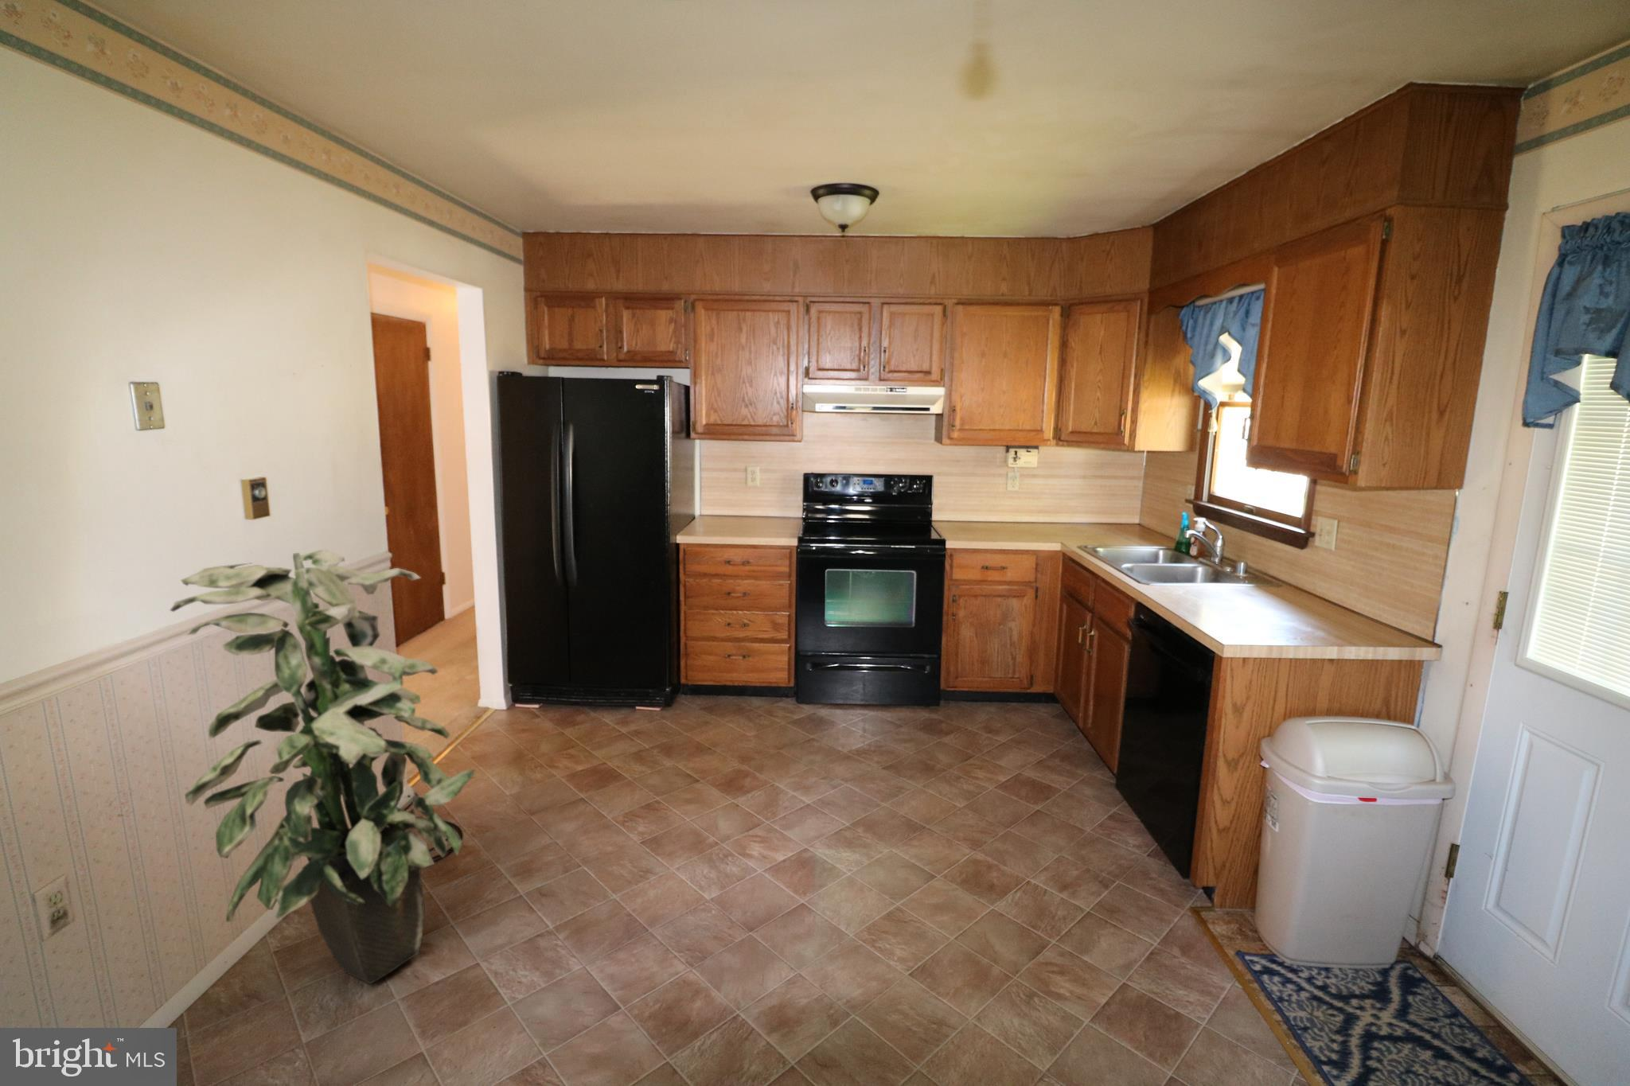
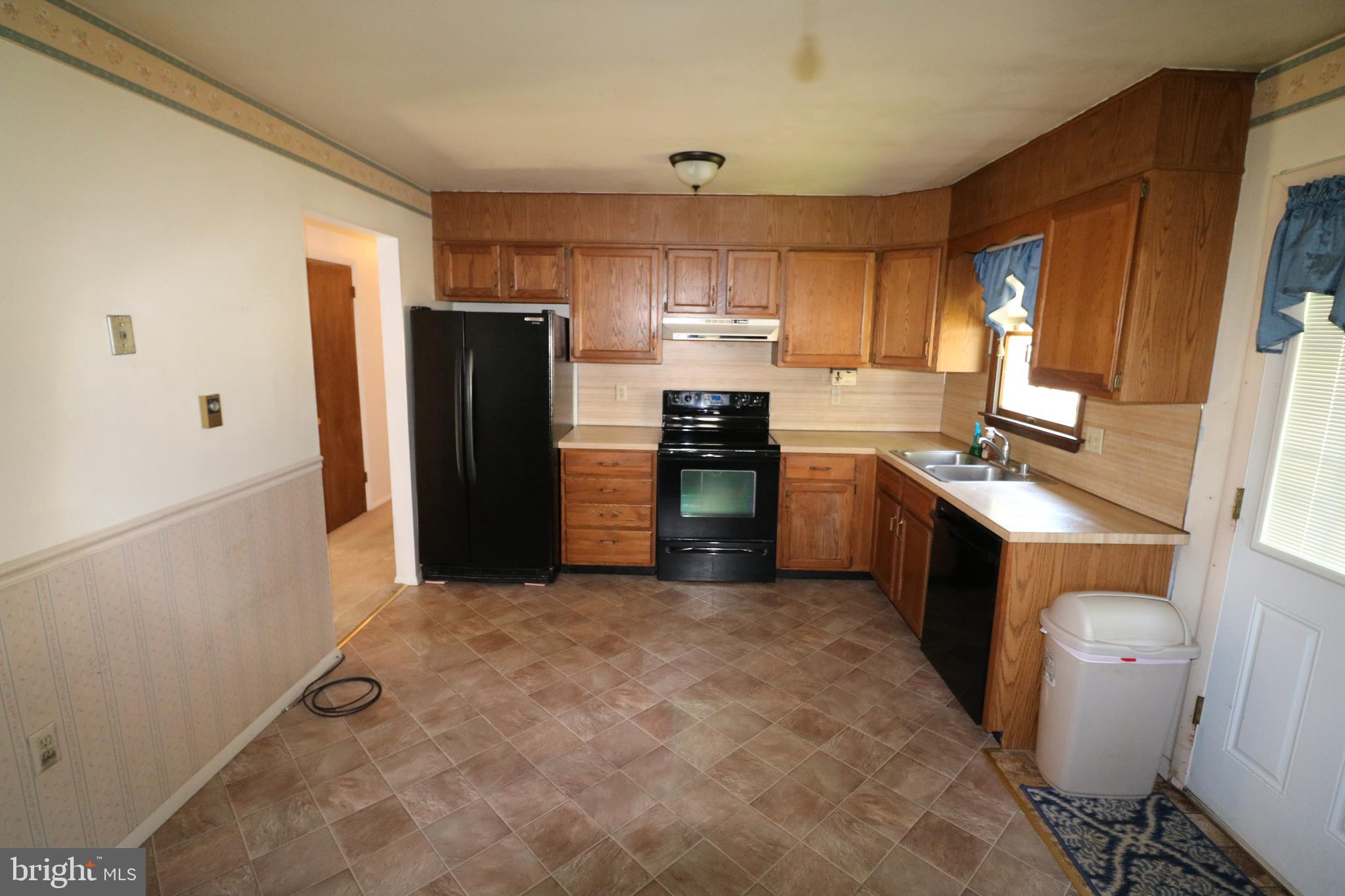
- indoor plant (334, 766)
